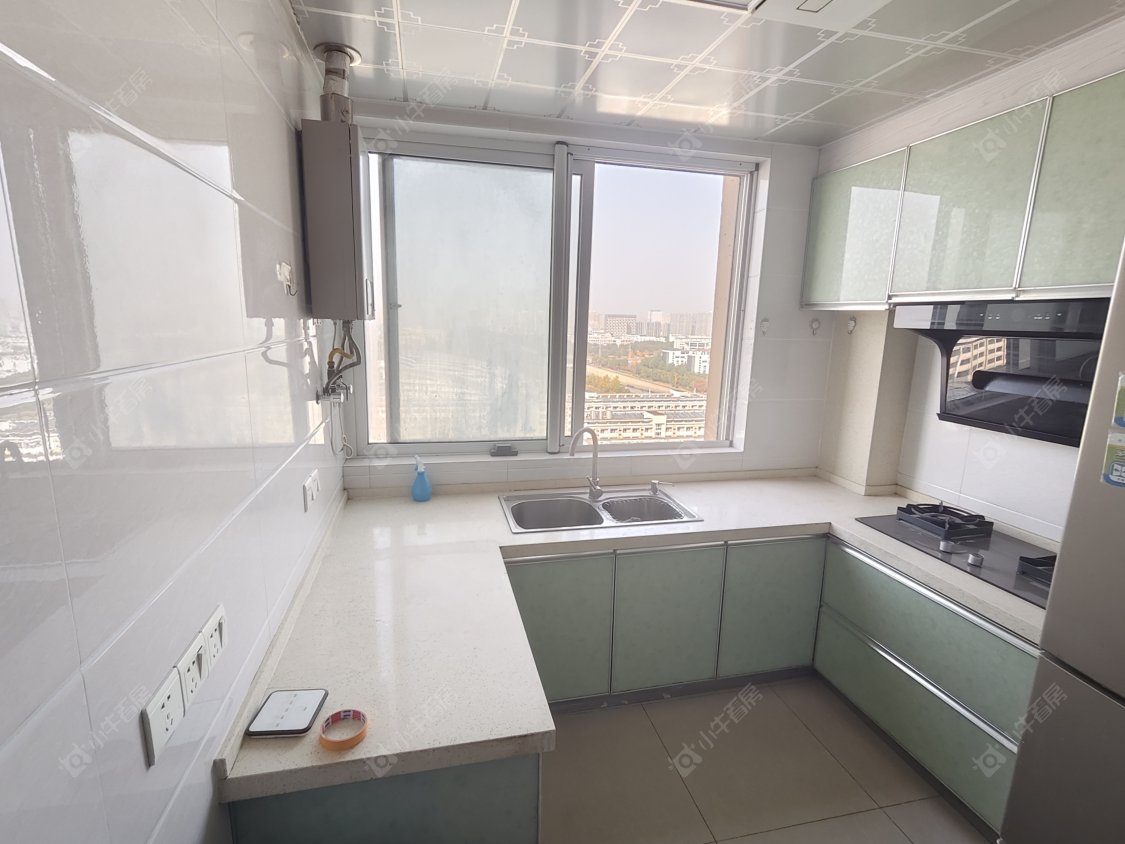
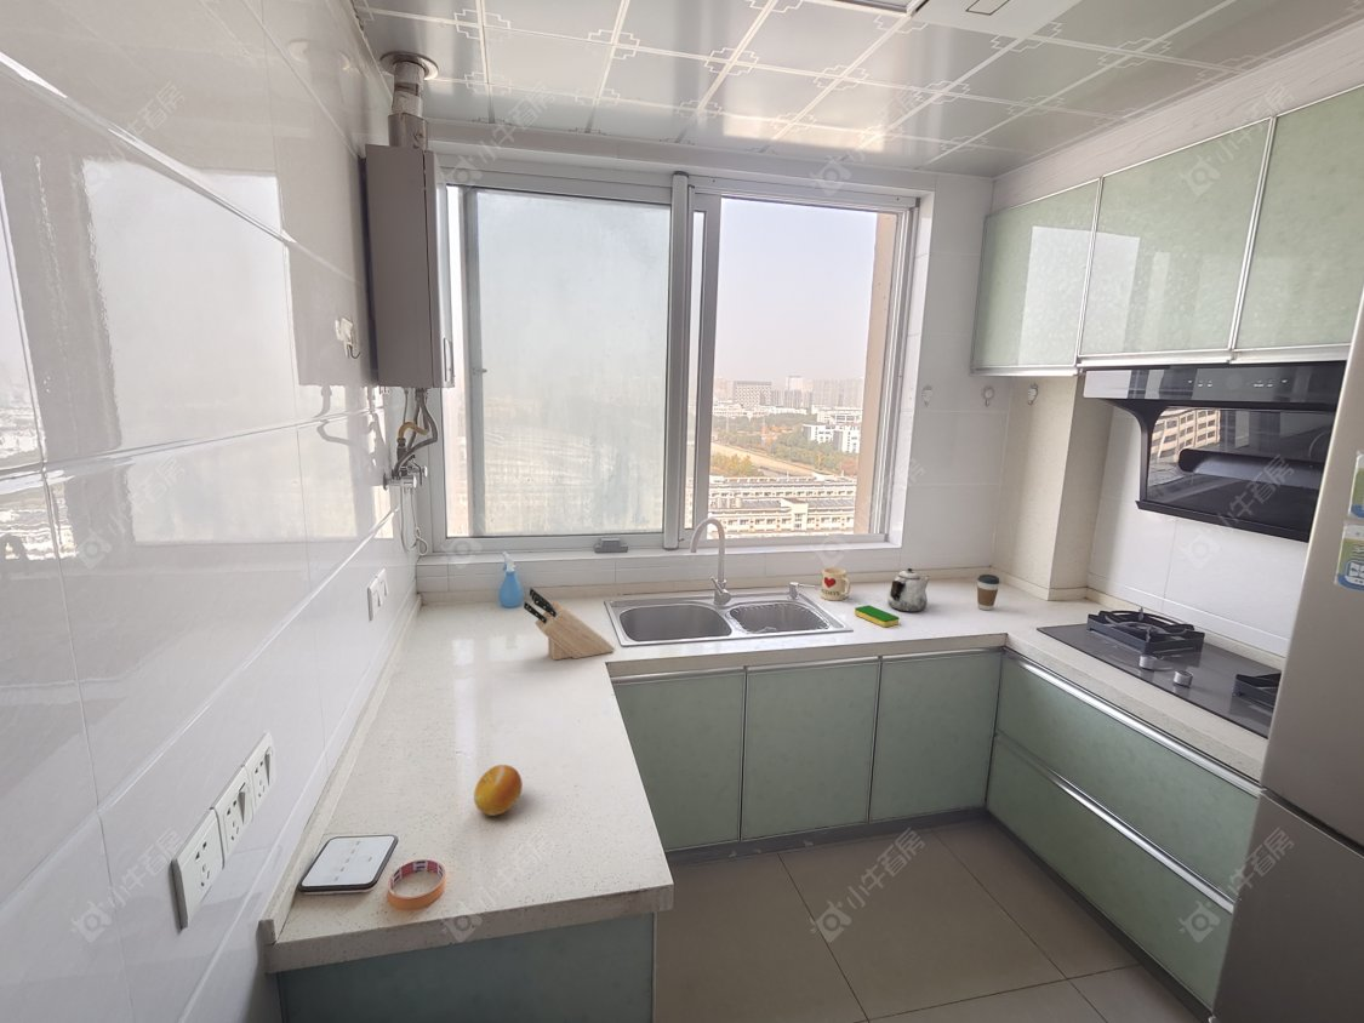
+ coffee cup (987, 591)
+ dish sponge (875, 616)
+ knife block (569, 621)
+ mug (837, 584)
+ teapot (911, 587)
+ fruit (497, 789)
